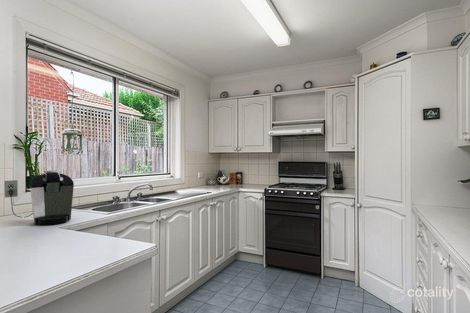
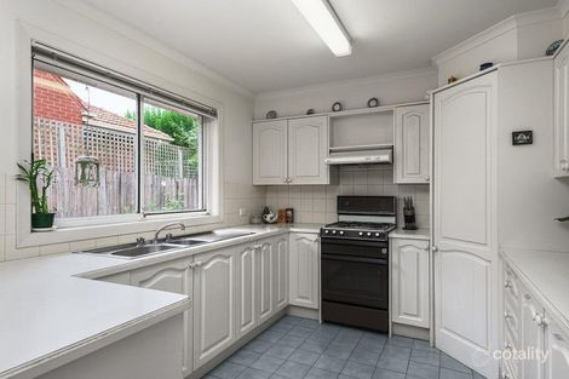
- coffee maker (40, 196)
